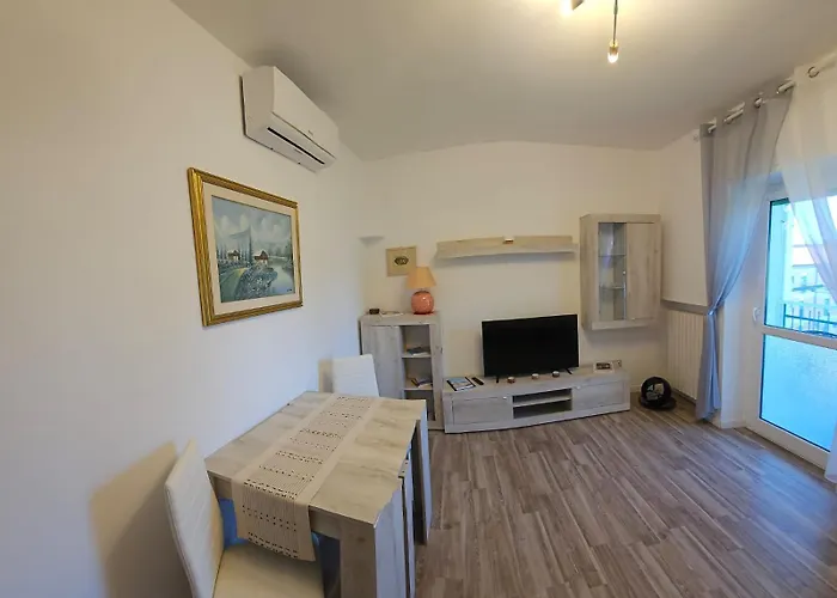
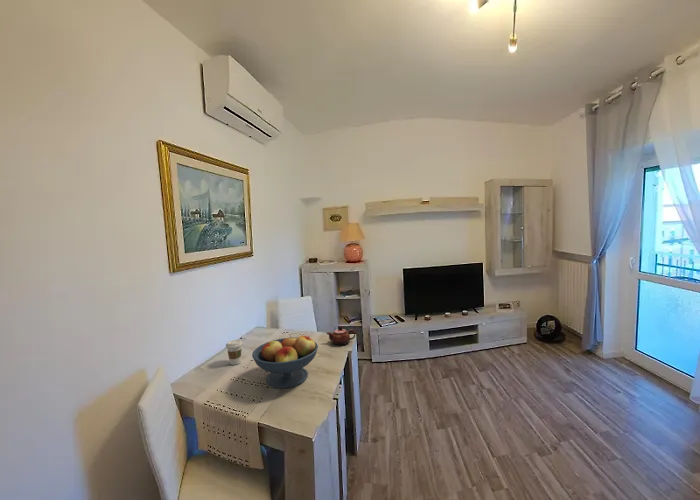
+ coffee cup (234, 352)
+ fruit bowl (286, 358)
+ teapot (341, 334)
